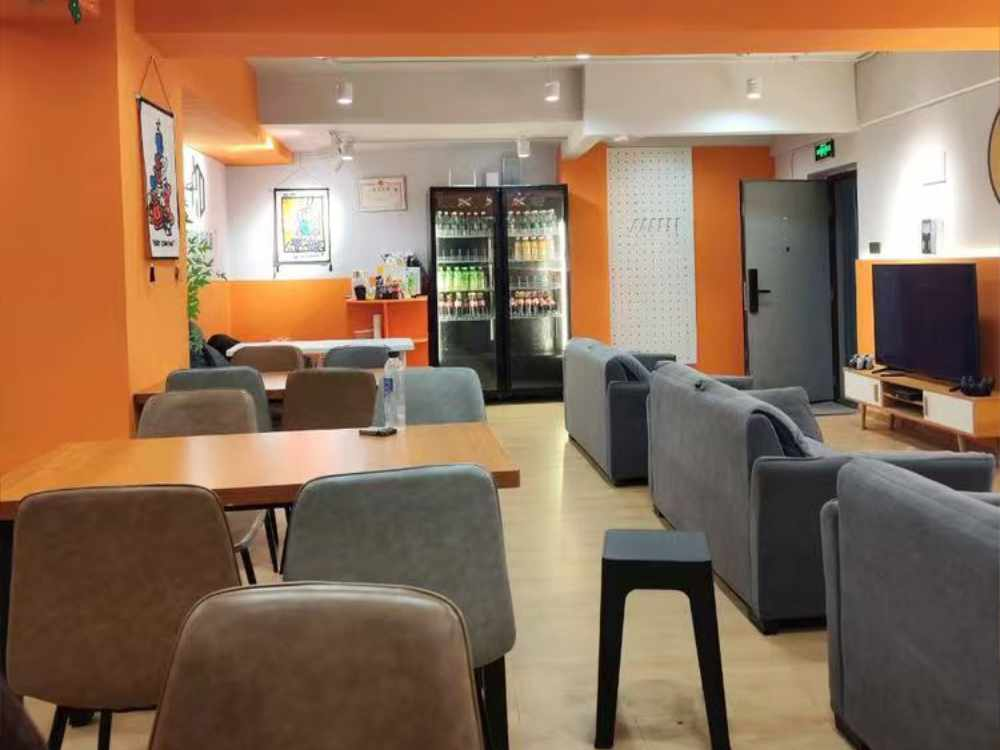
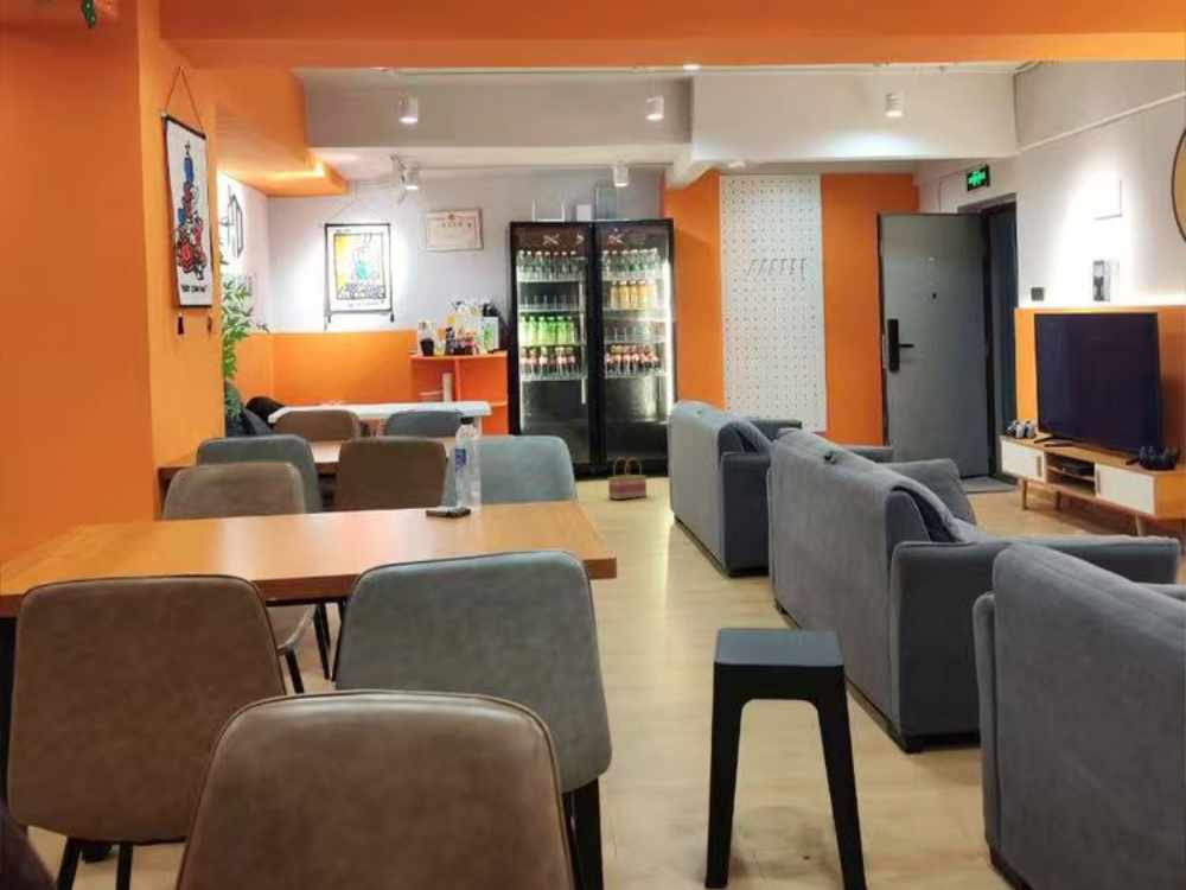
+ basket (626, 477)
